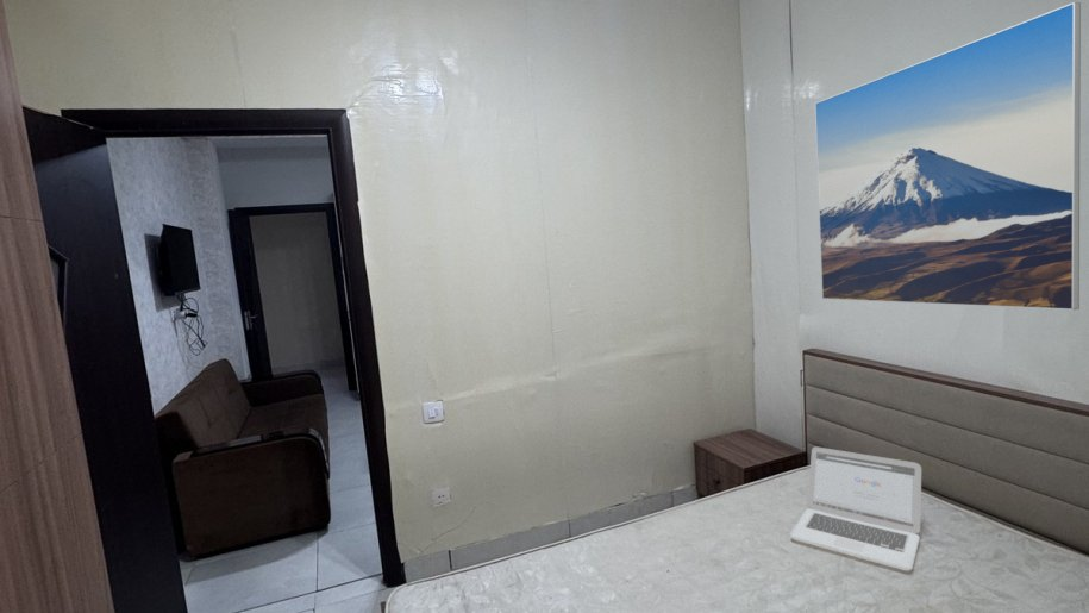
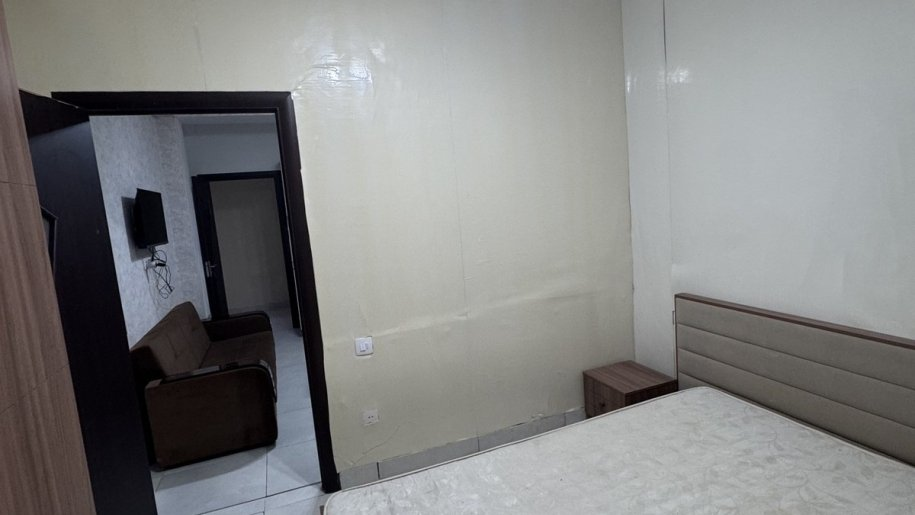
- laptop (855, 501)
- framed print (920, 186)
